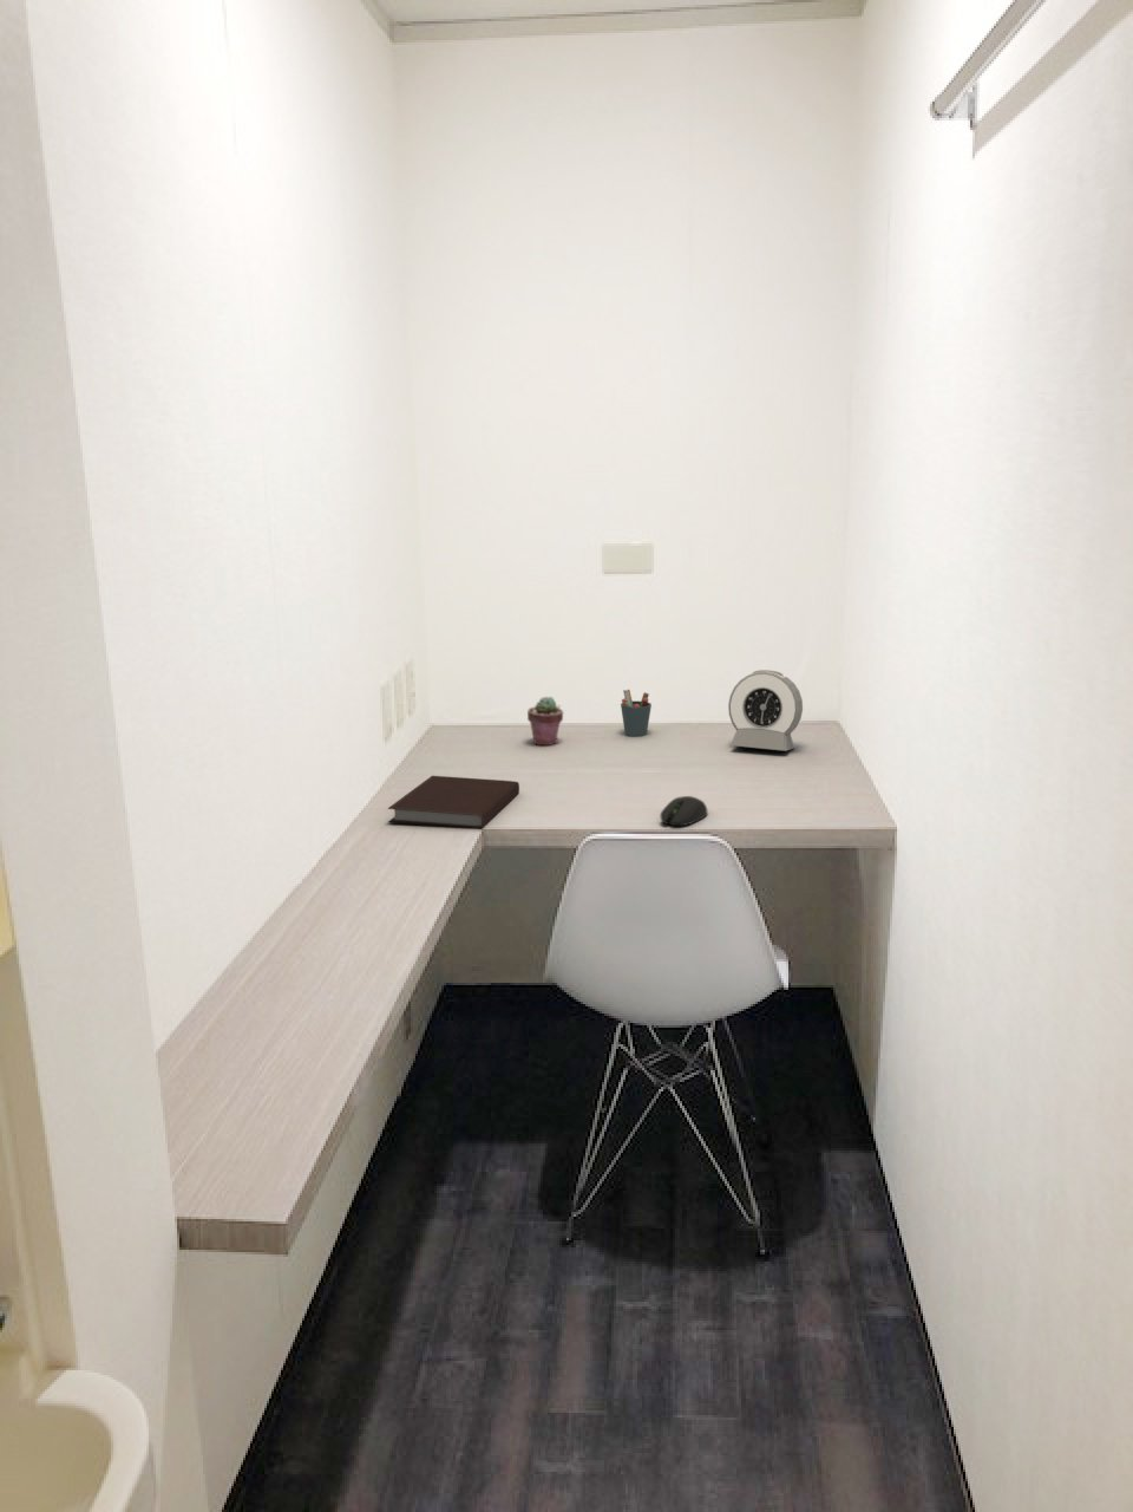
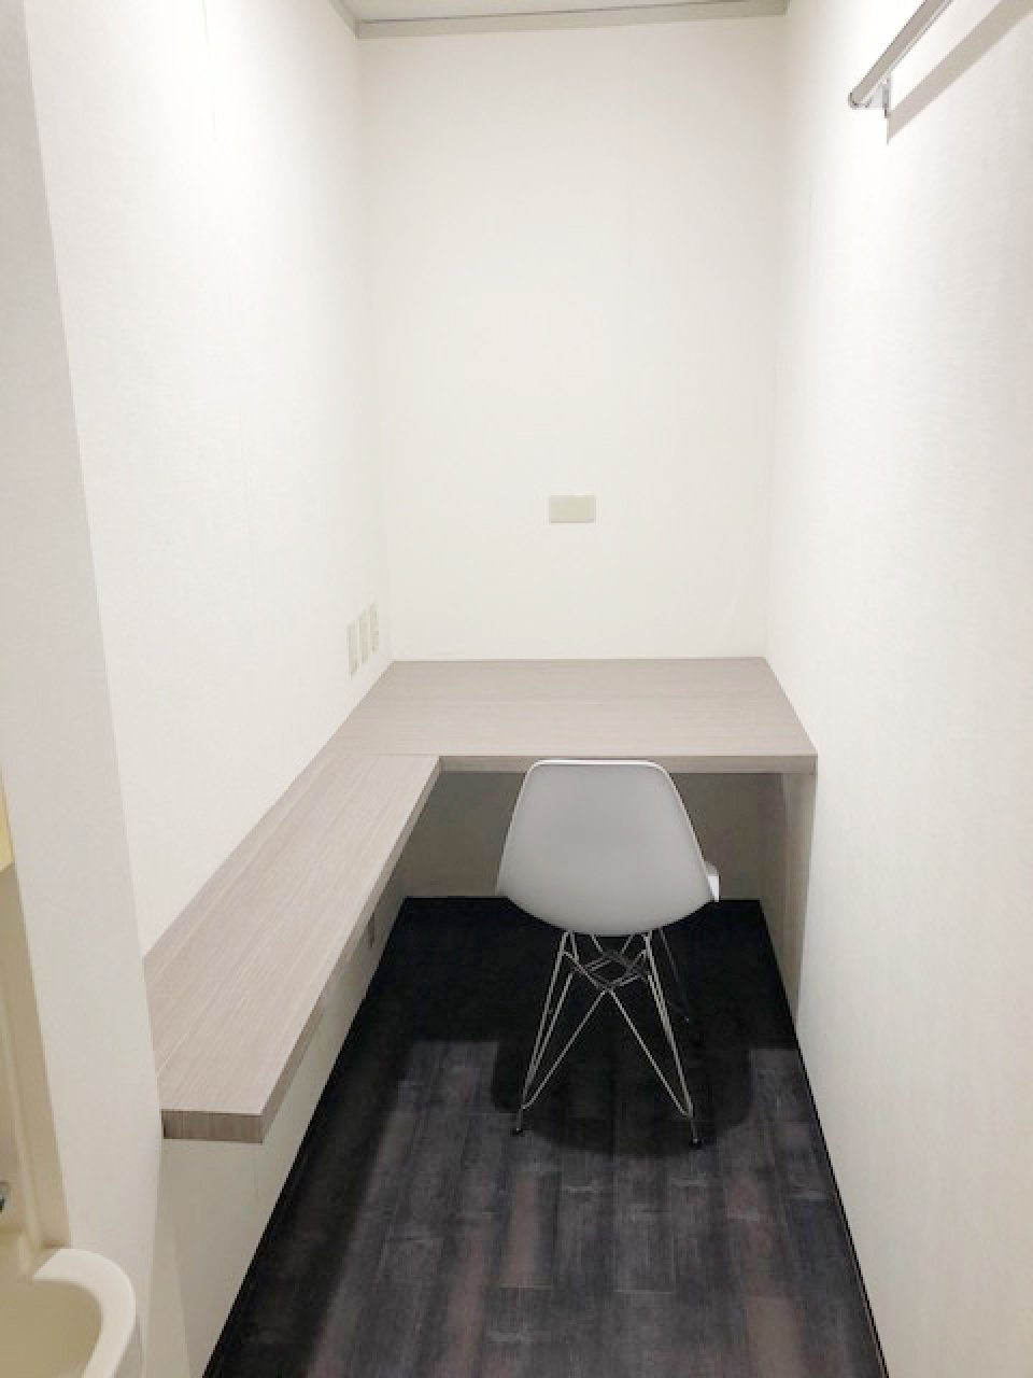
- computer mouse (683, 808)
- pen holder (636, 711)
- alarm clock (764, 710)
- potted succulent (545, 719)
- notebook (456, 801)
